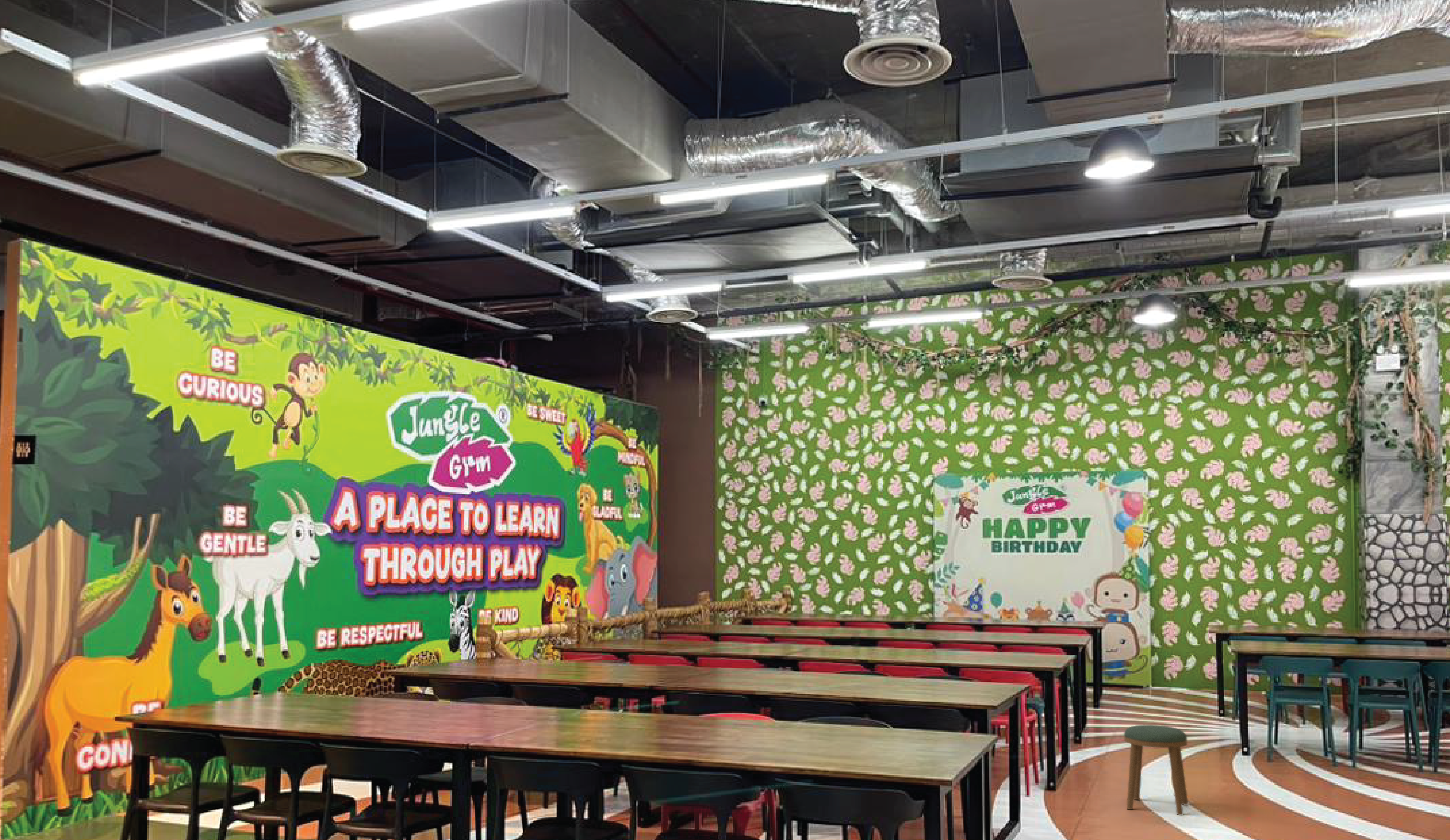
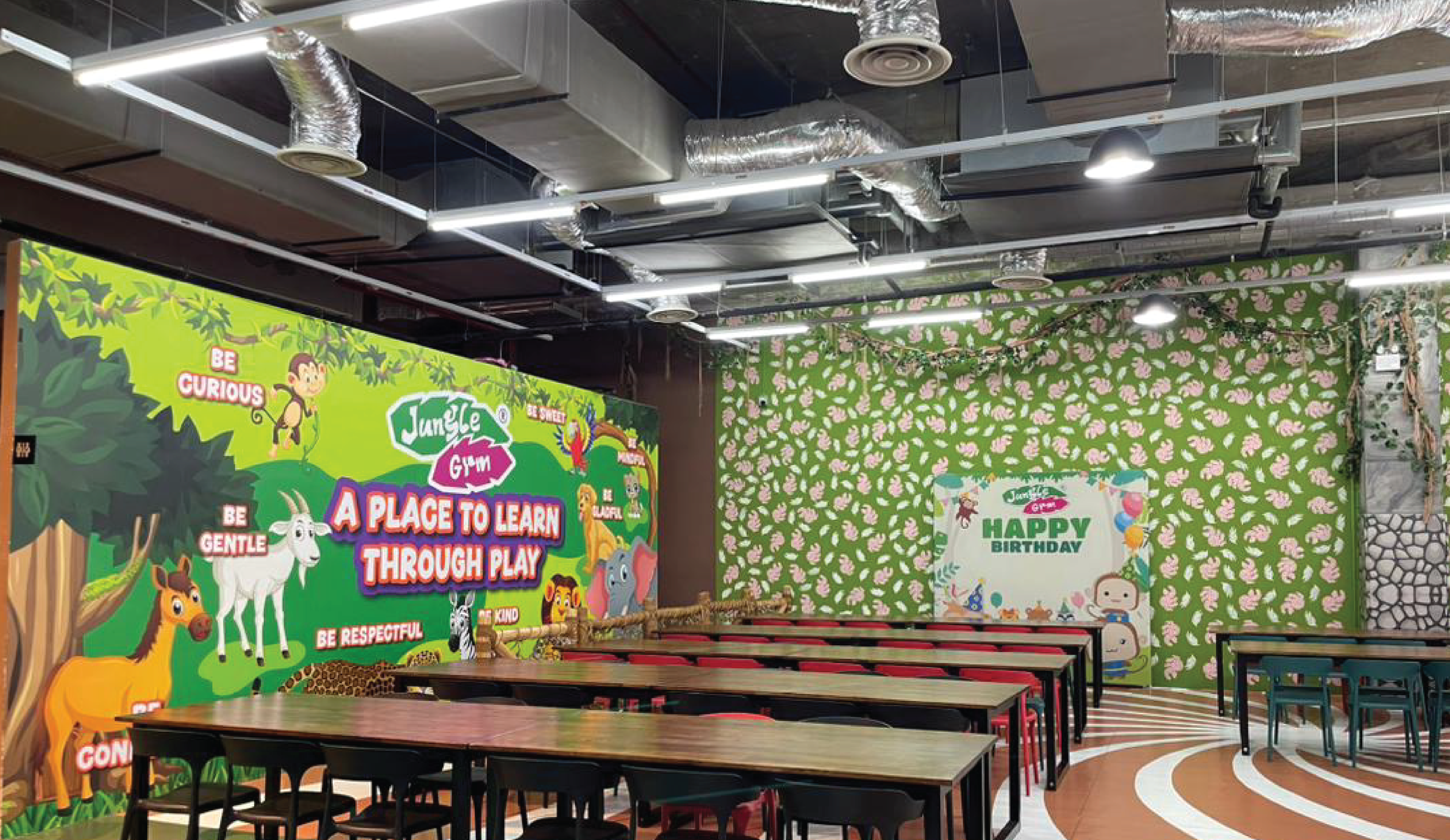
- stool (1170, 765)
